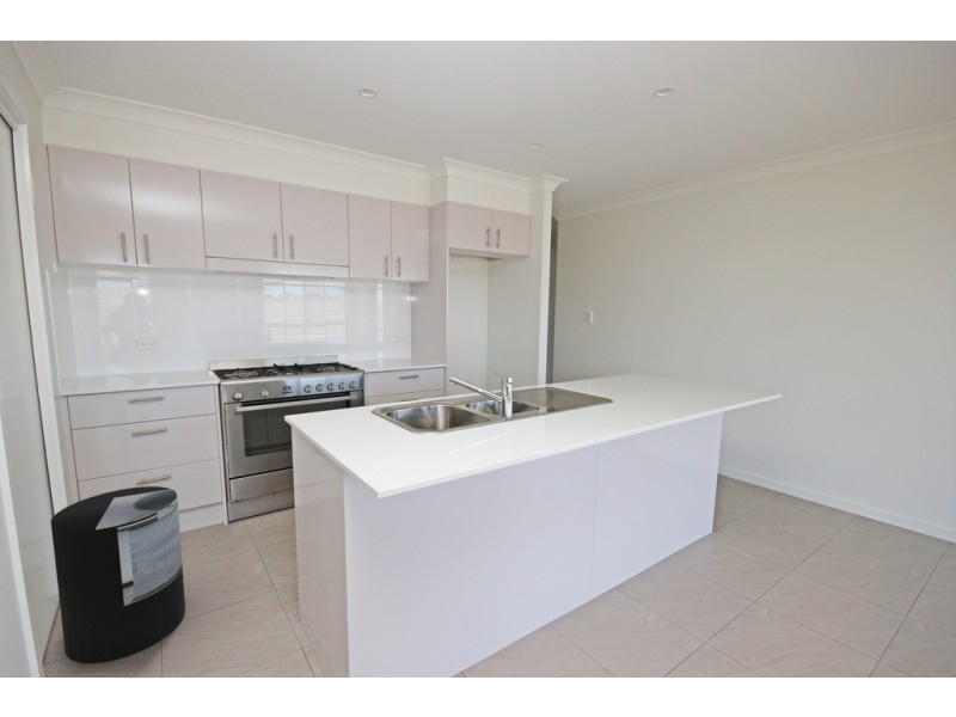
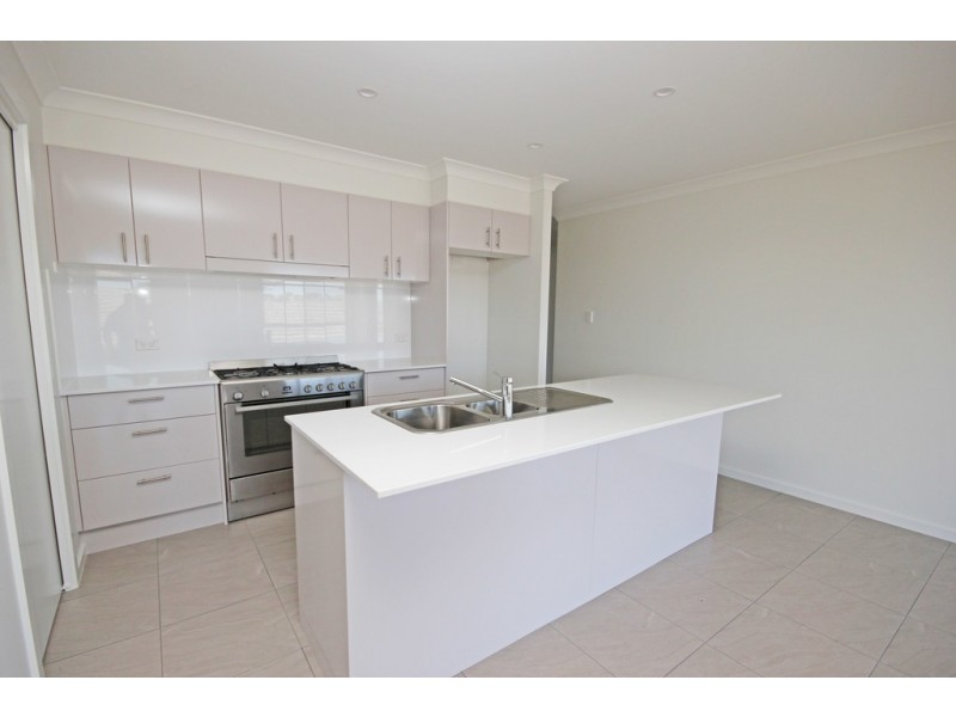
- trash can (123, 566)
